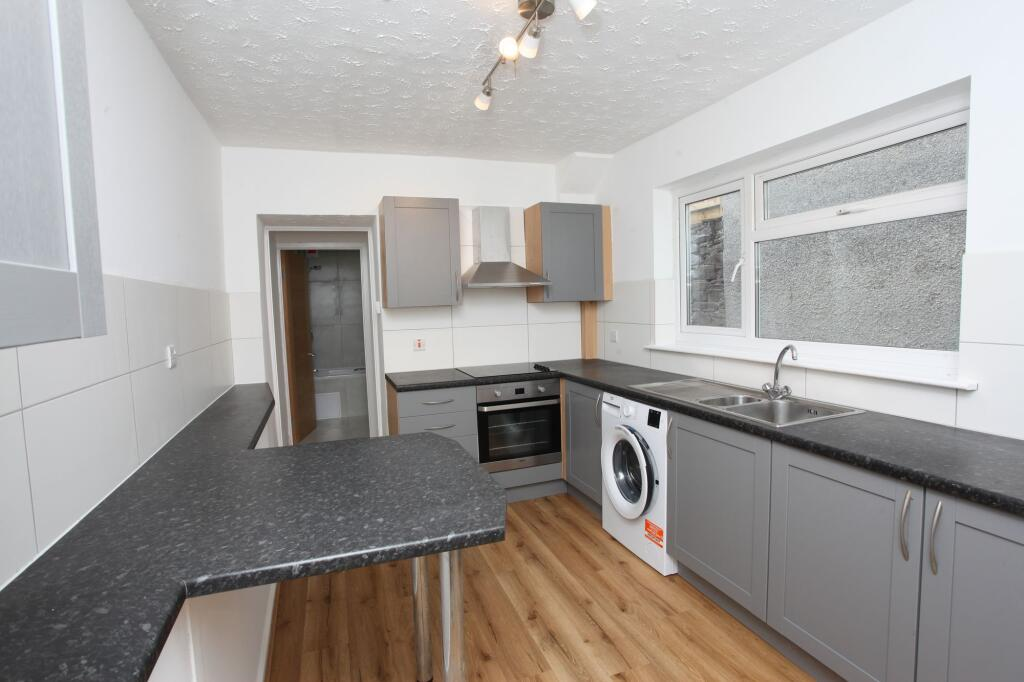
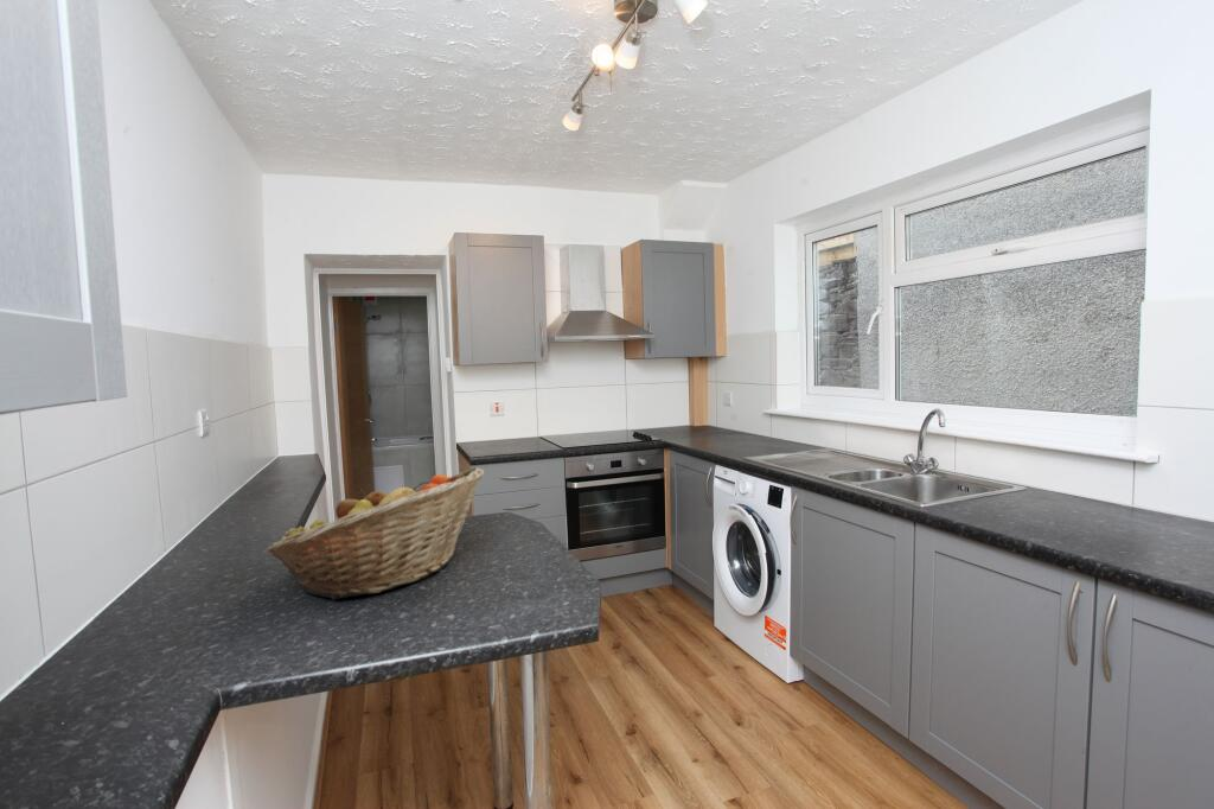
+ fruit basket (388, 522)
